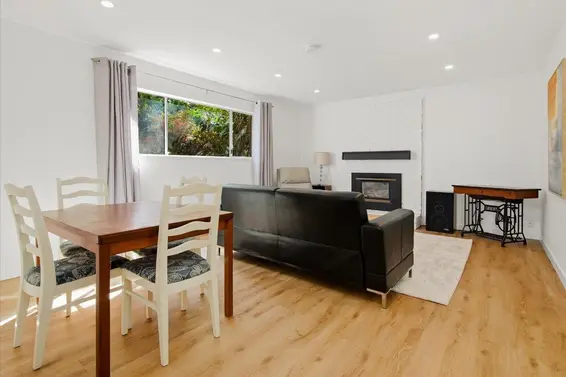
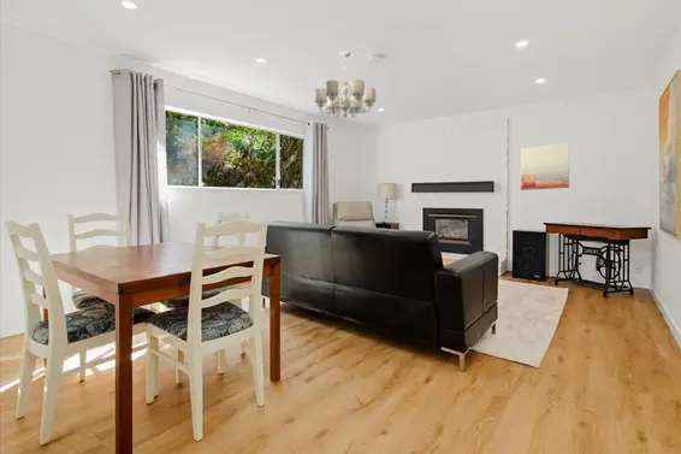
+ wall art (544, 167)
+ chandelier (344, 86)
